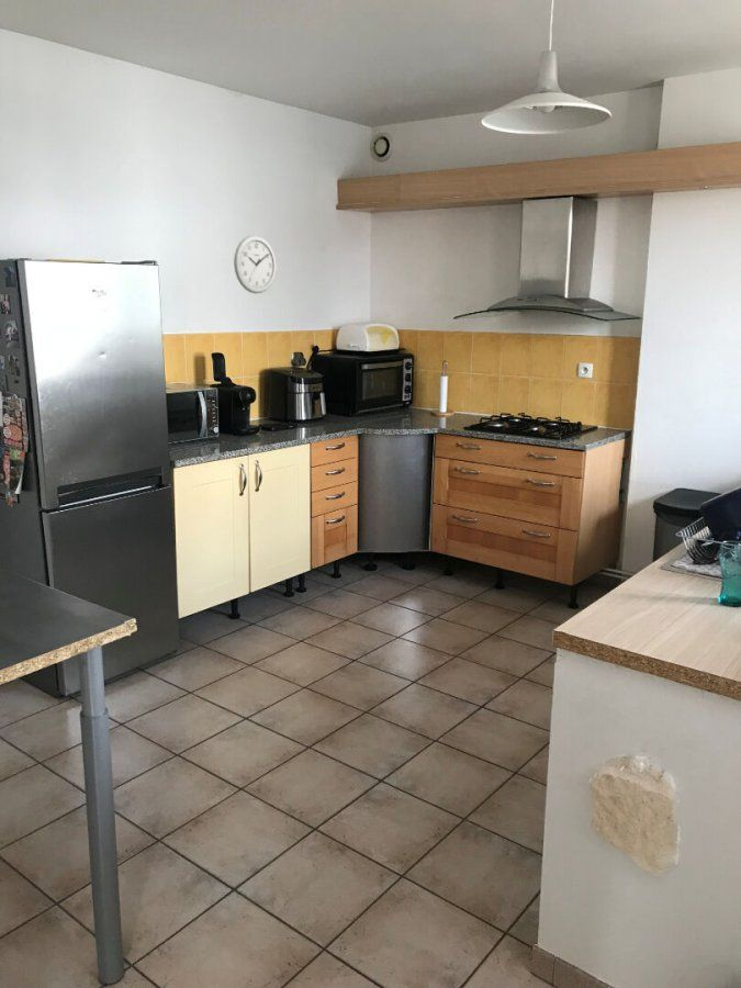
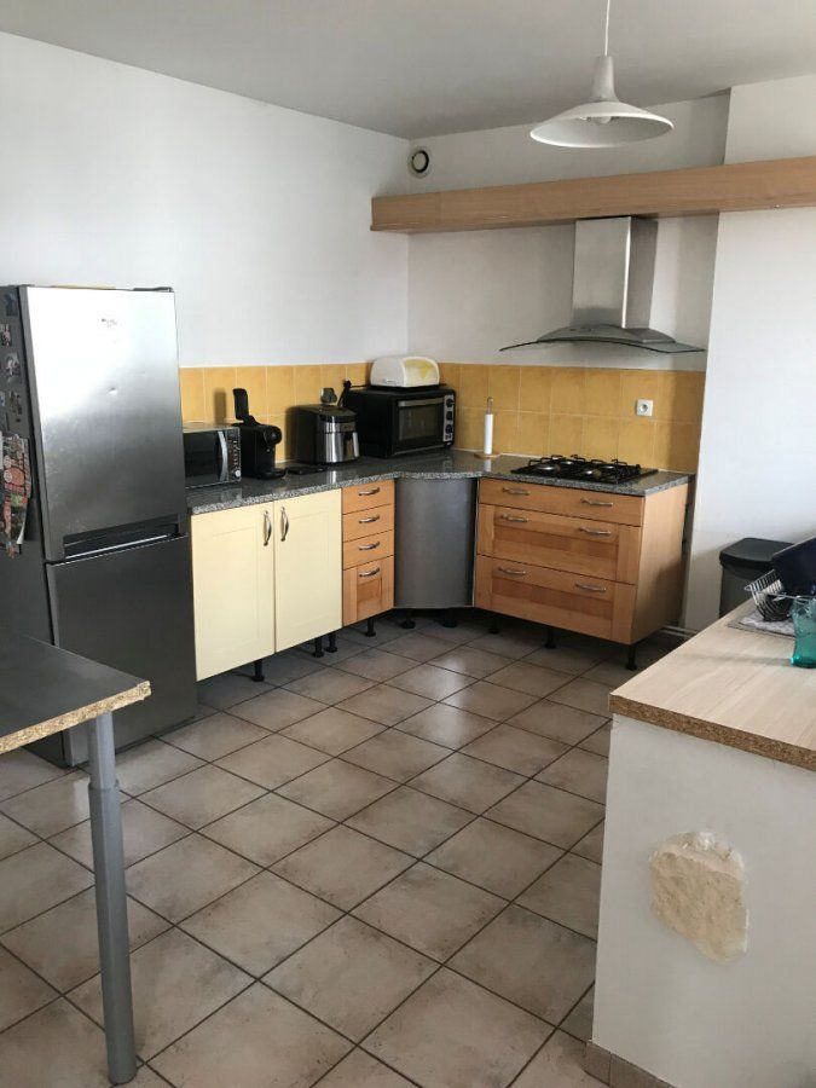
- wall clock (256, 265)
